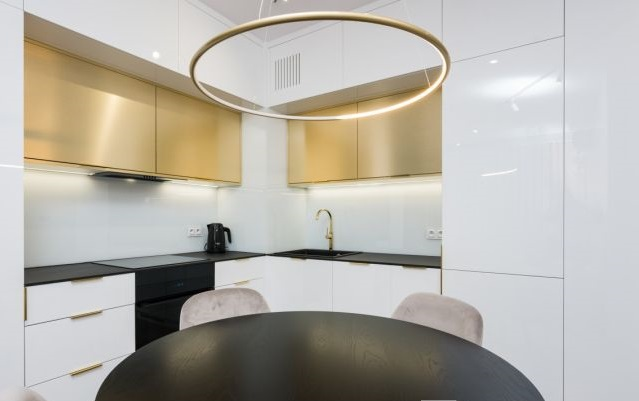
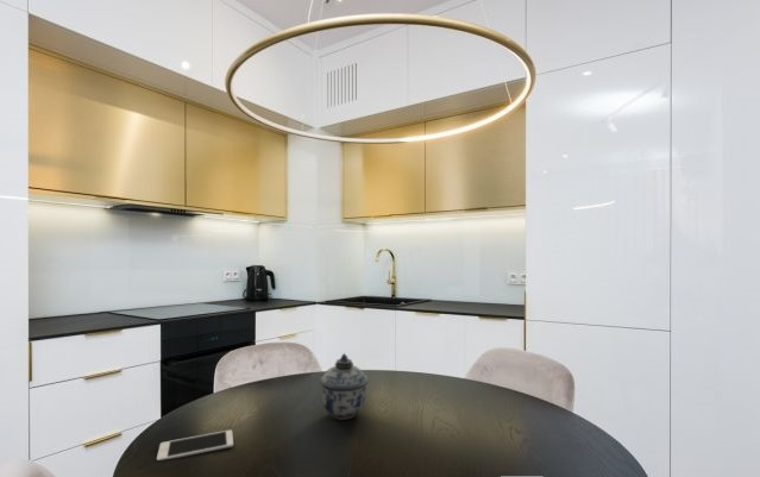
+ lidded jar (344, 383)
+ cell phone (196, 444)
